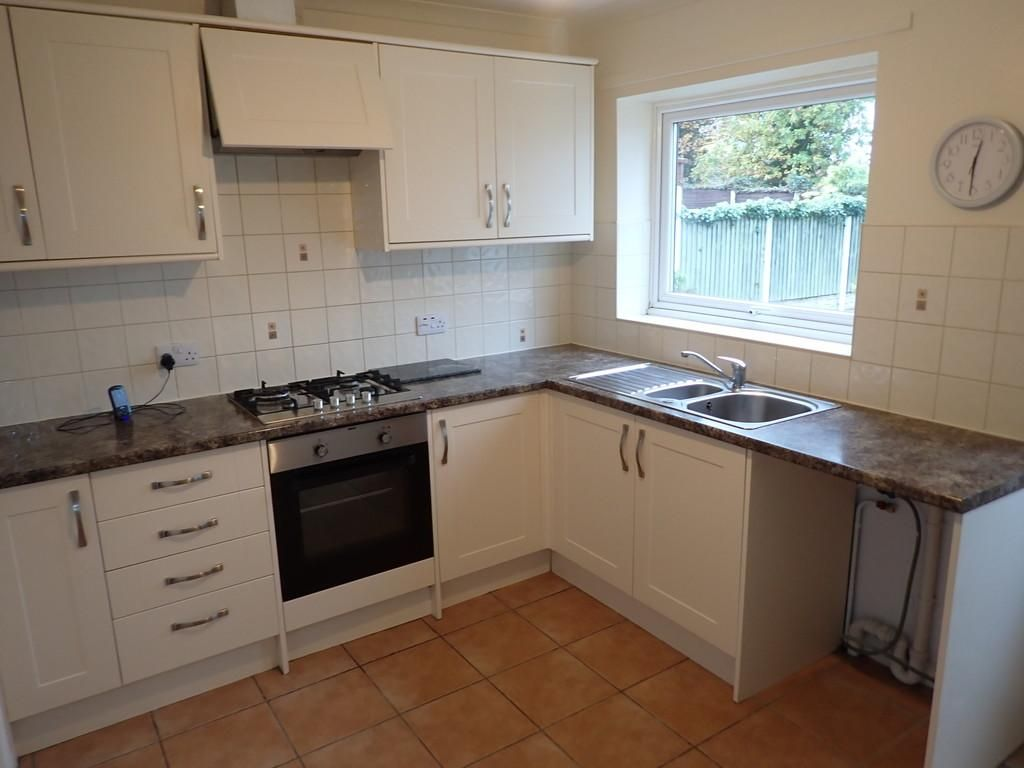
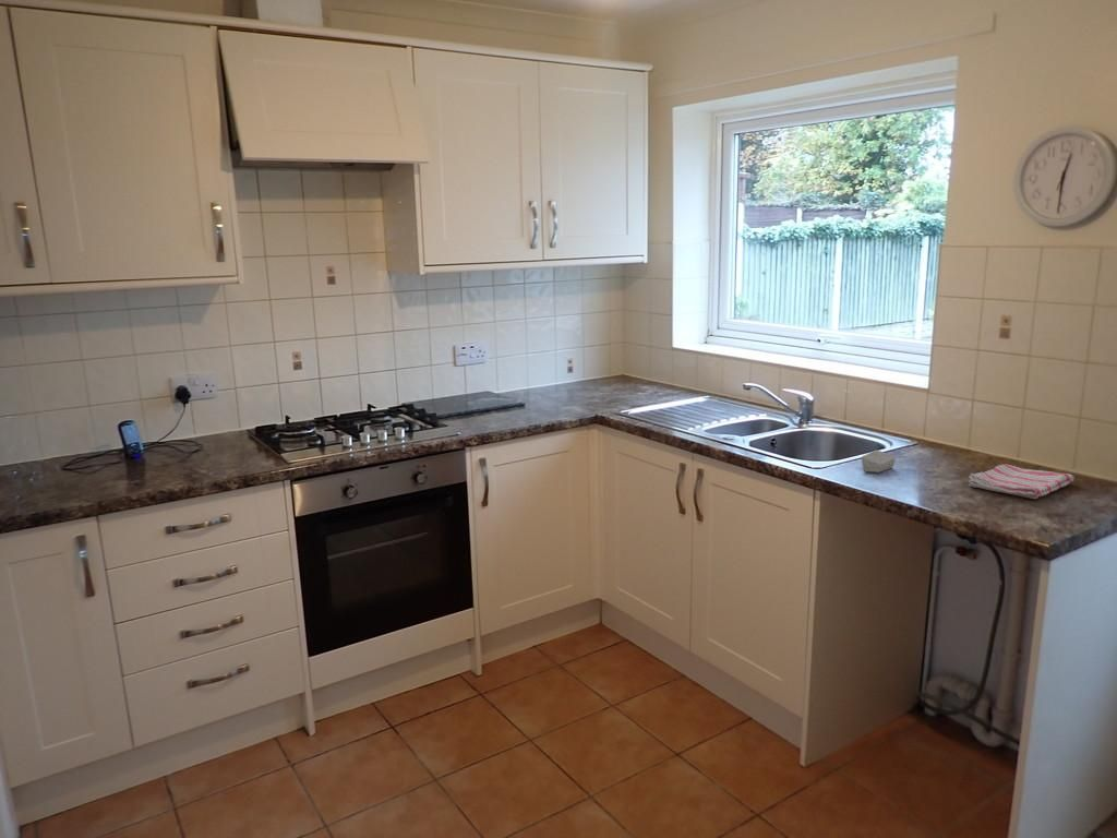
+ soap bar (876, 460)
+ dish towel (1021, 478)
